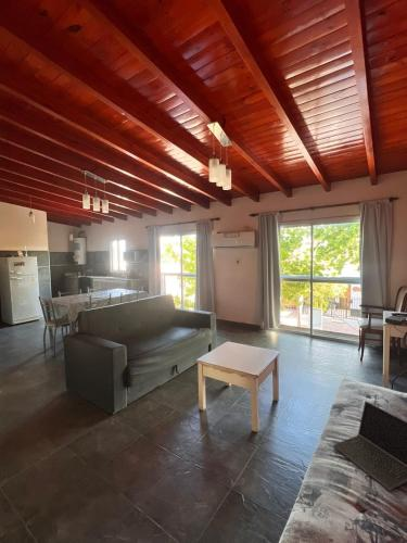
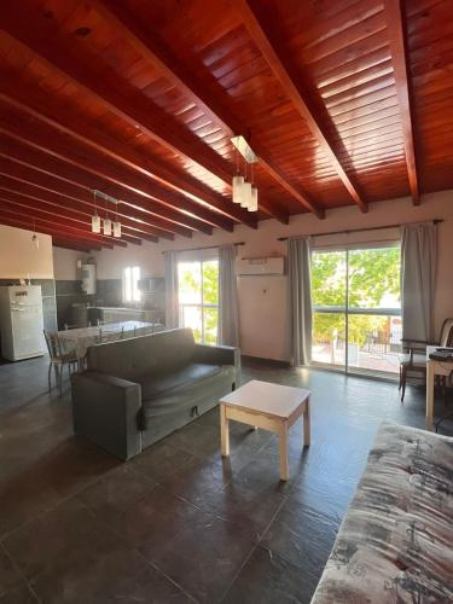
- laptop computer (376, 440)
